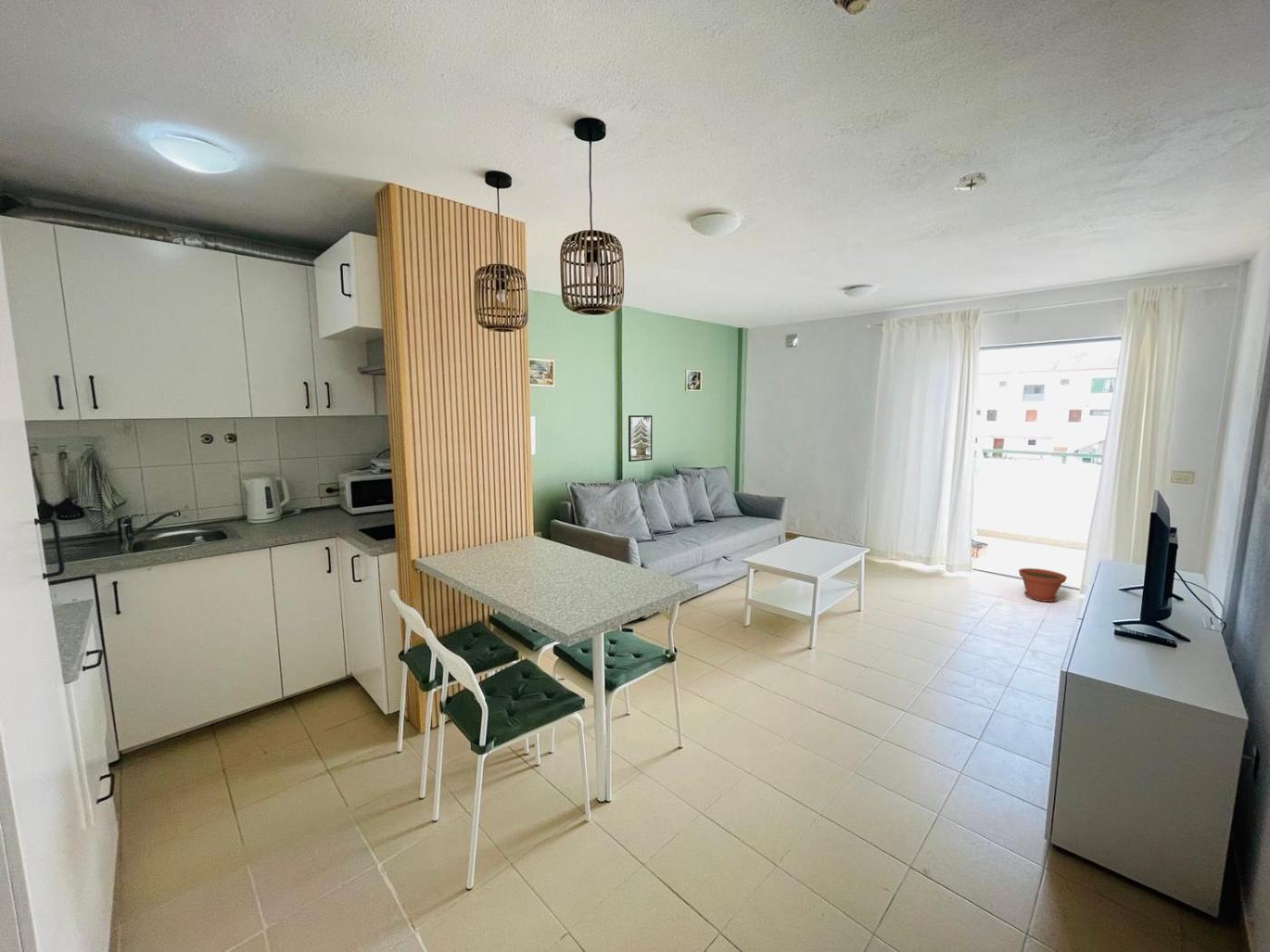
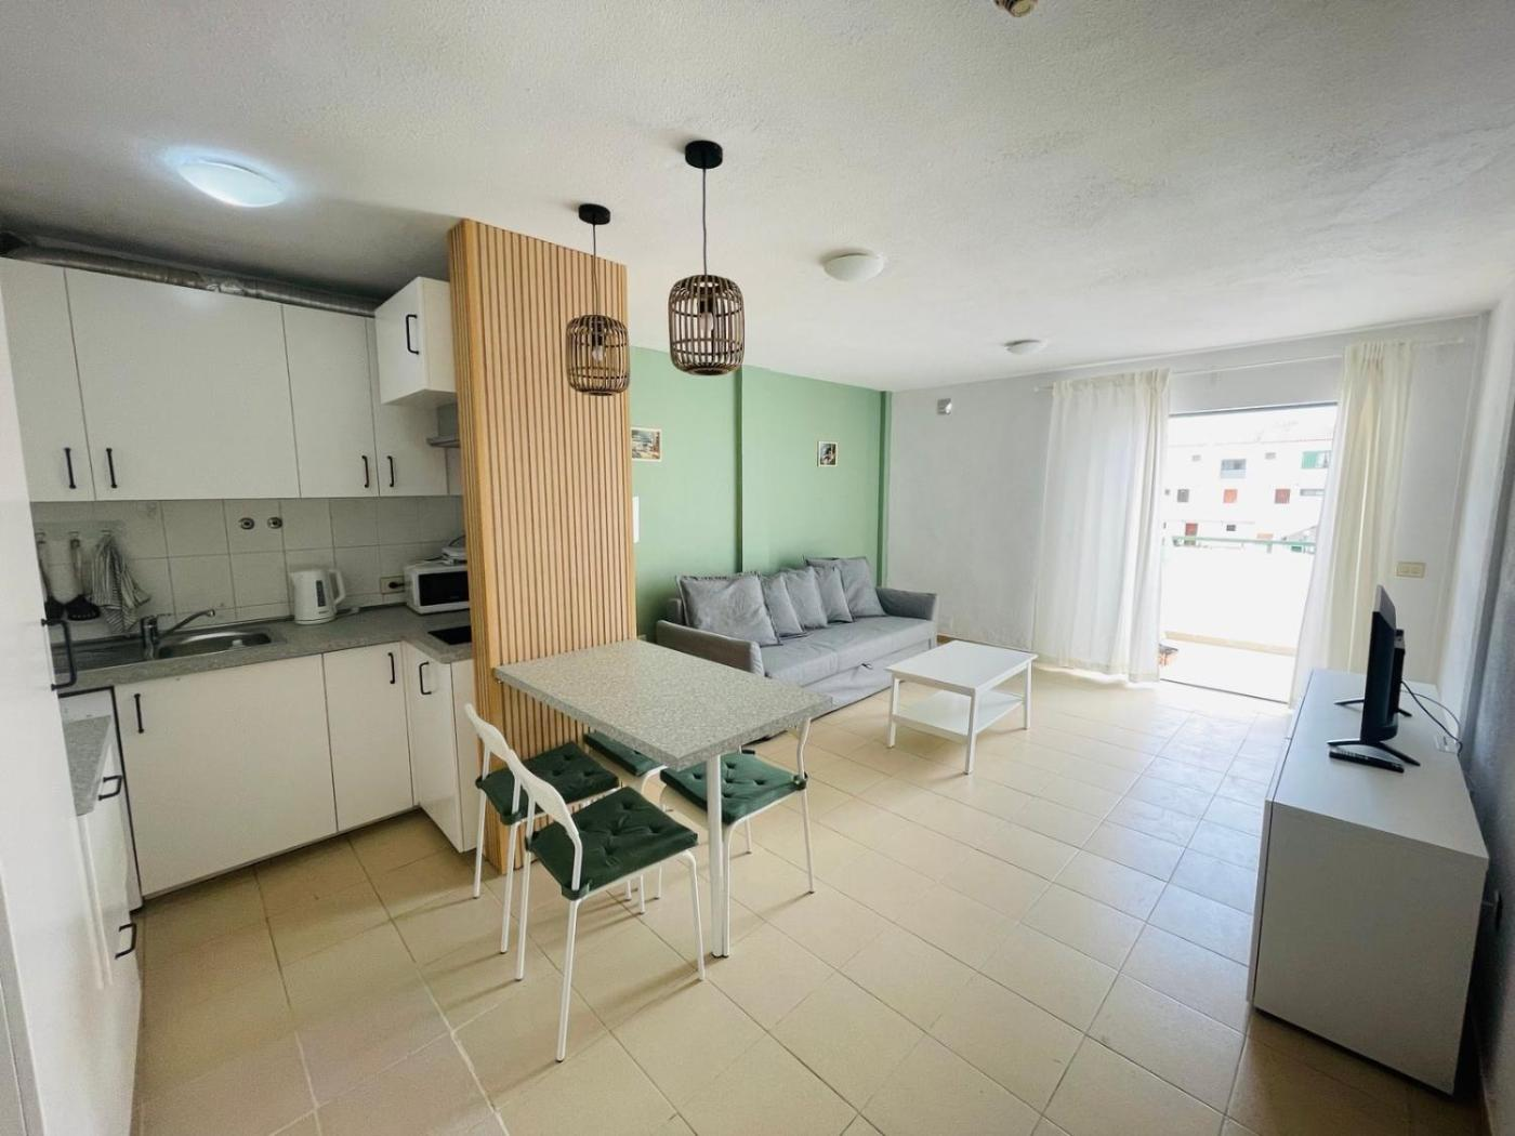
- smoke detector (970, 181)
- plant pot (1040, 586)
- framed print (640, 438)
